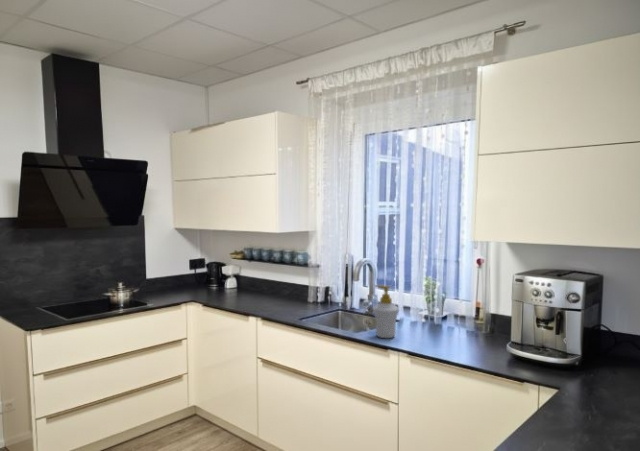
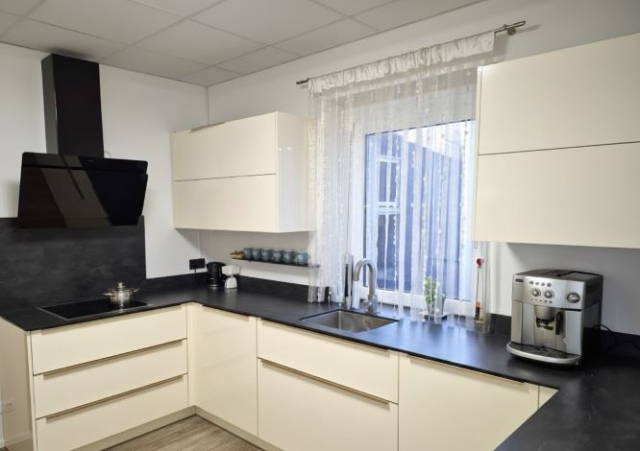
- soap bottle (385, 310)
